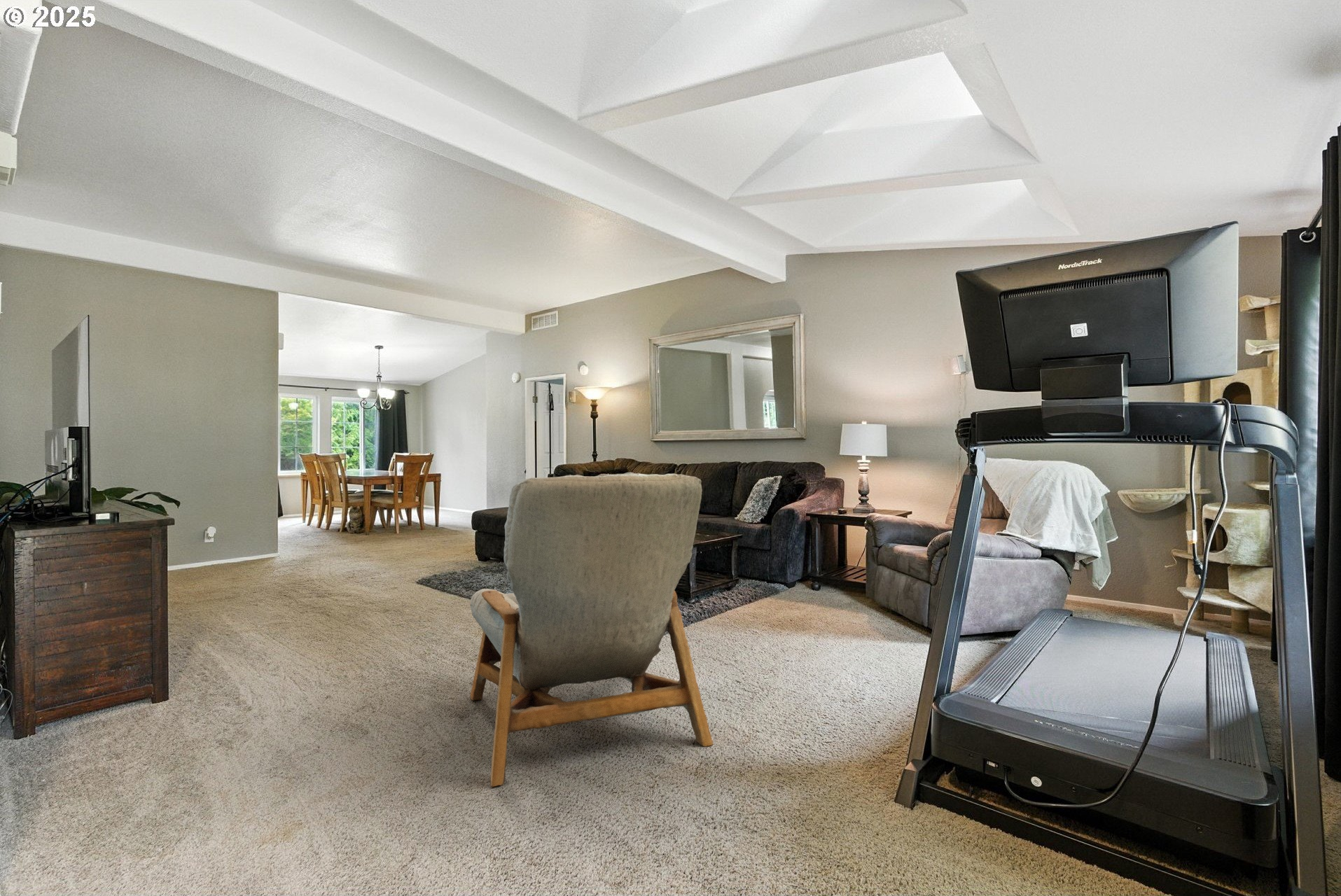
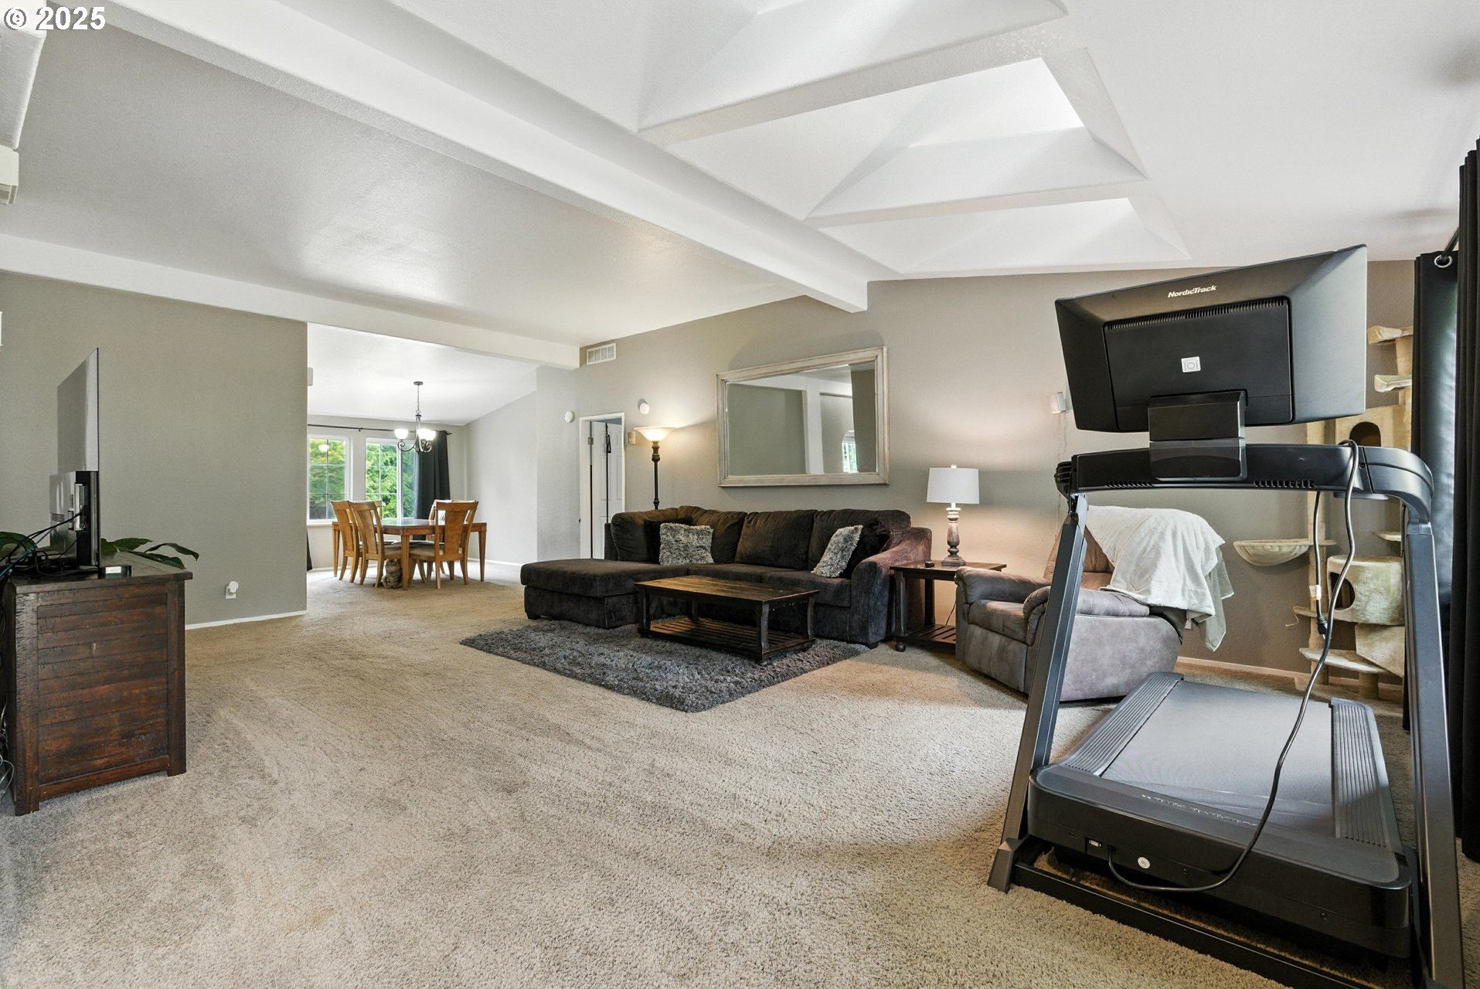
- armchair (583, 594)
